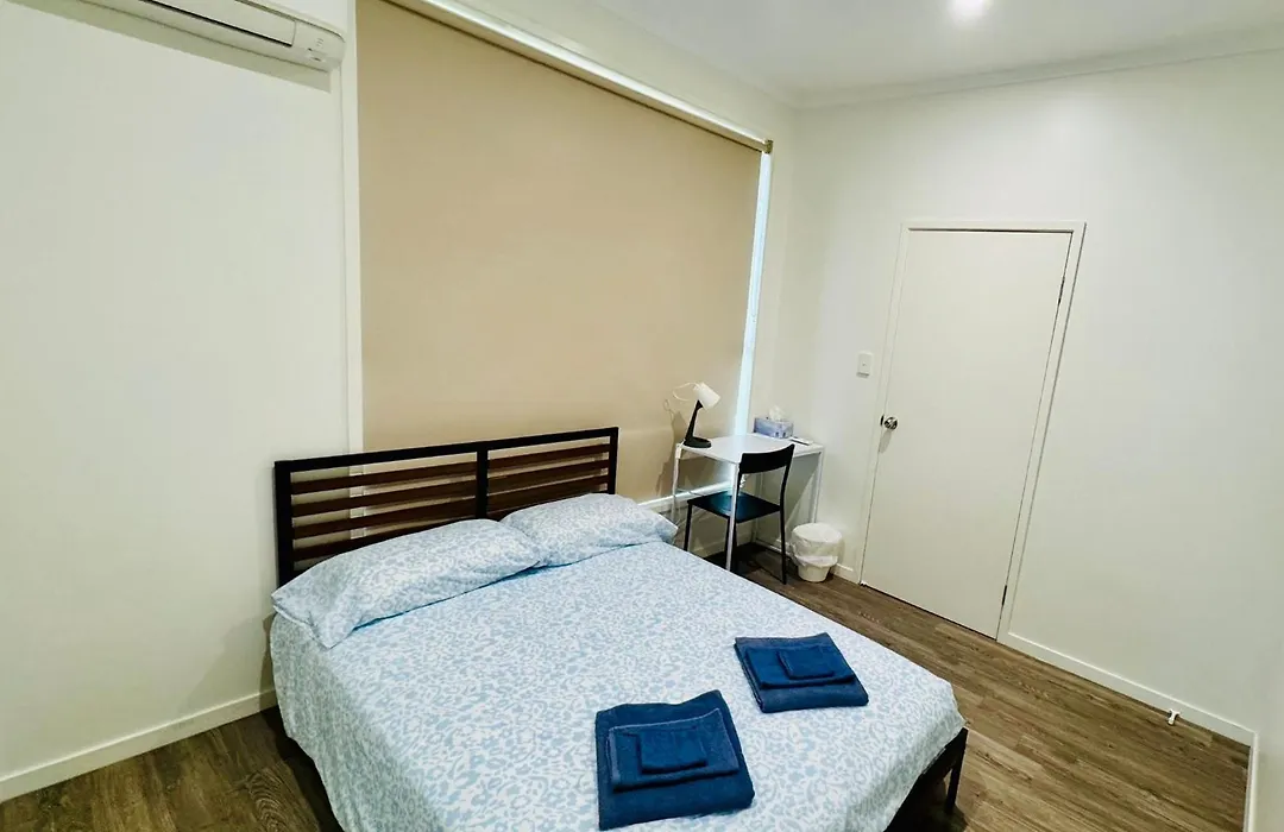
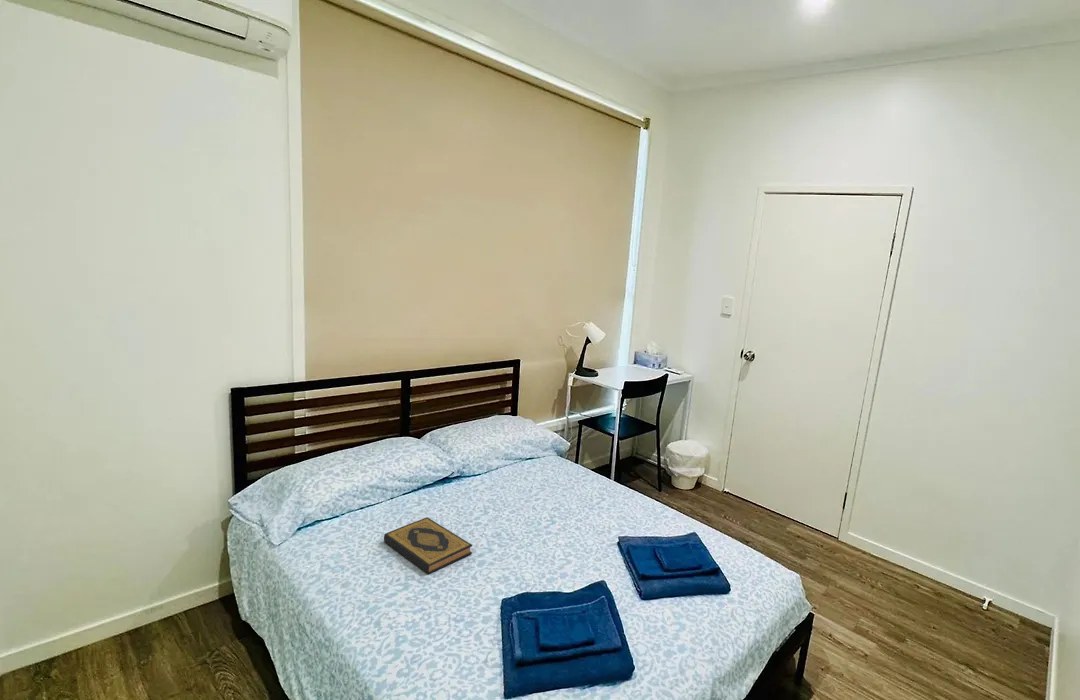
+ hardback book (427, 543)
